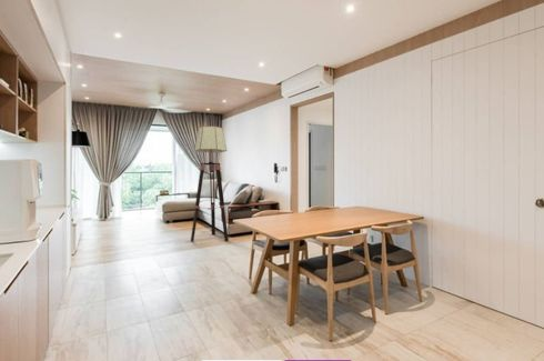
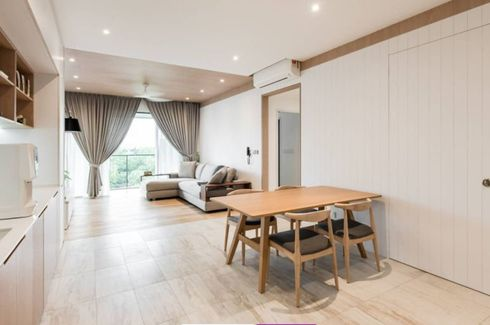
- floor lamp (210, 182)
